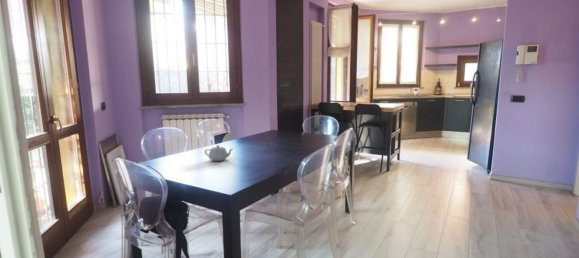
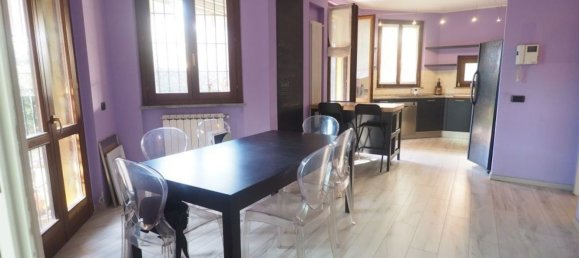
- teapot (219, 152)
